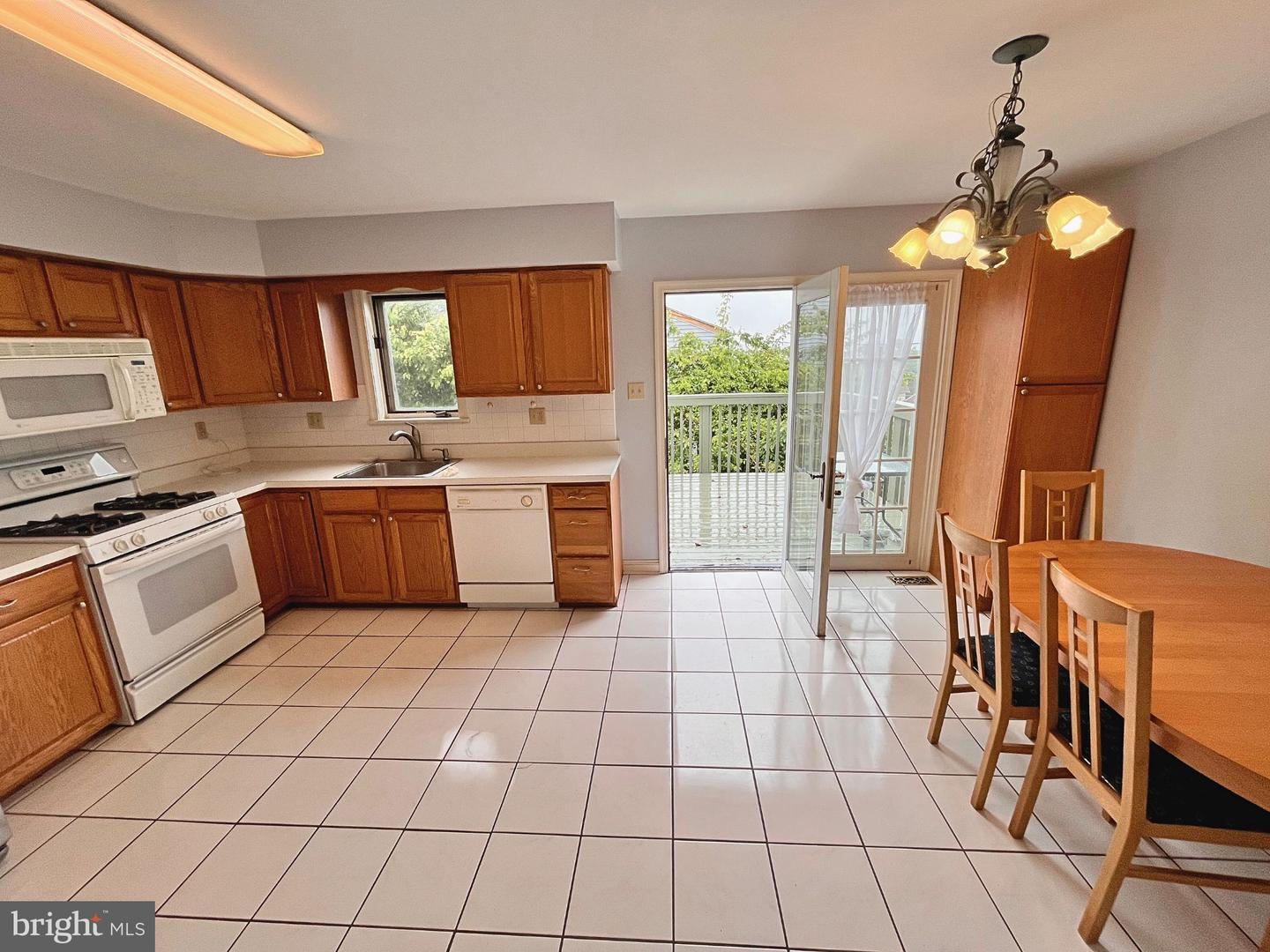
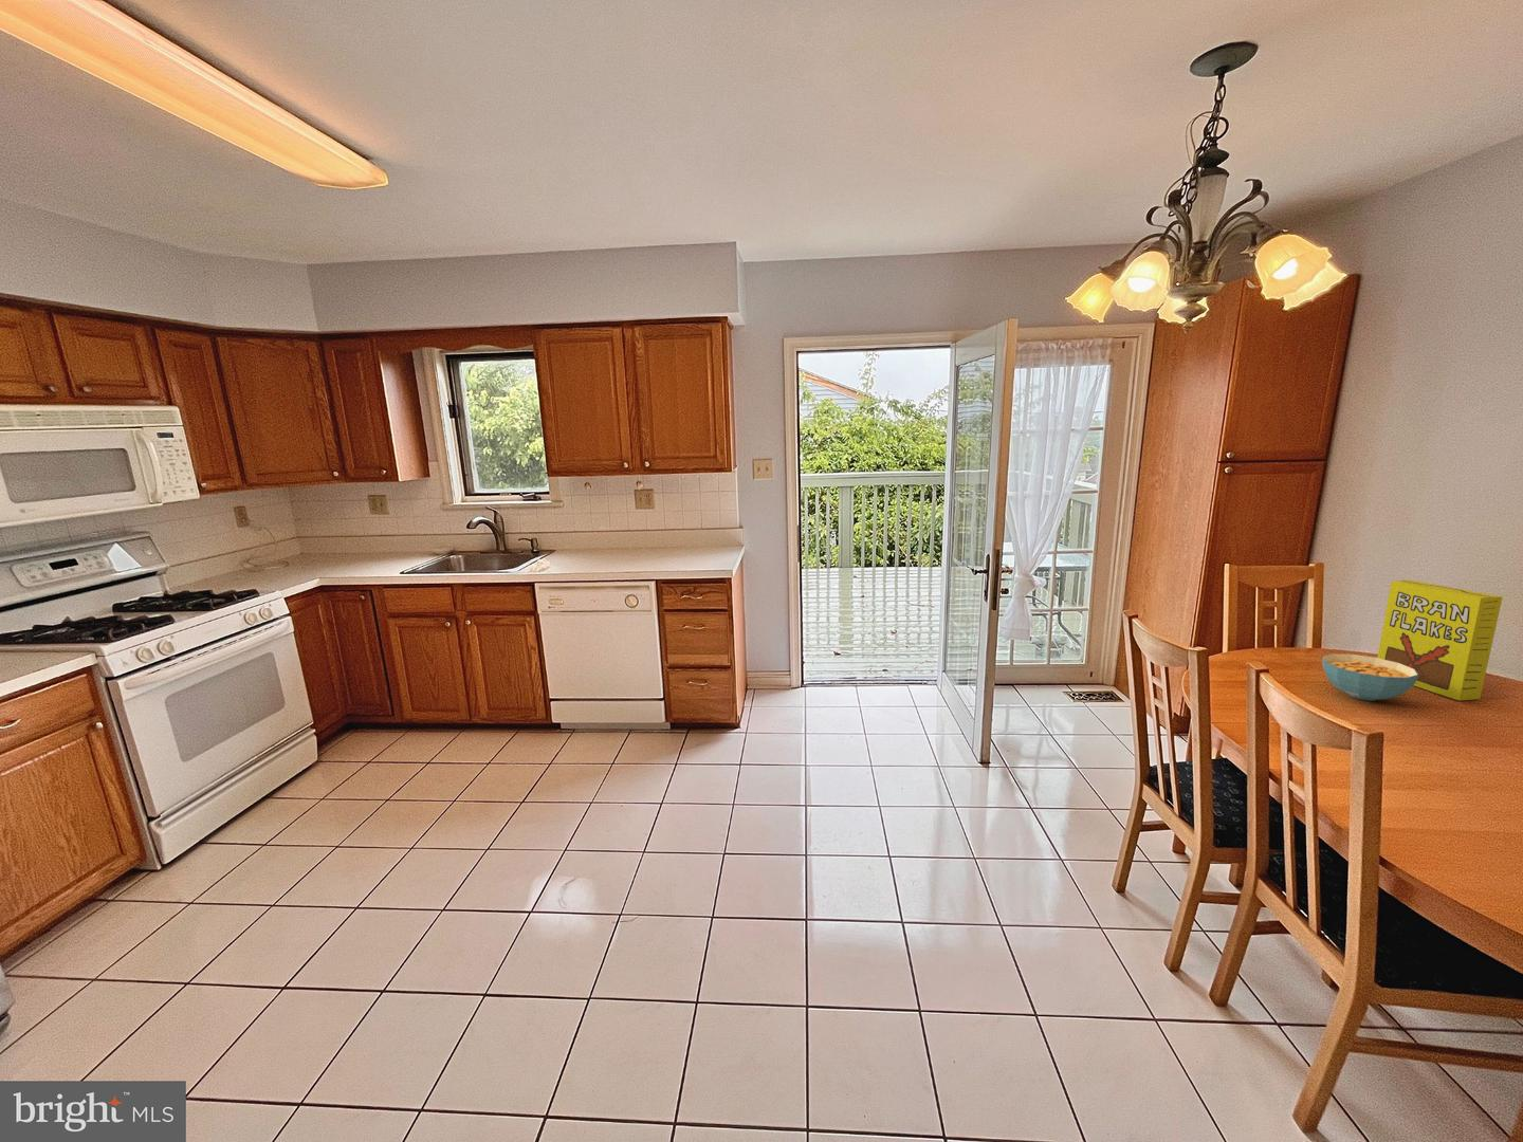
+ cereal box (1433, 637)
+ cereal bowl (1366, 680)
